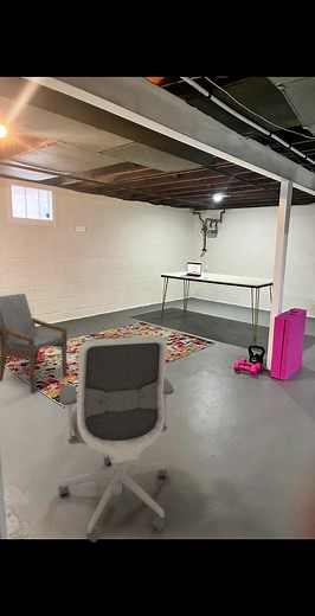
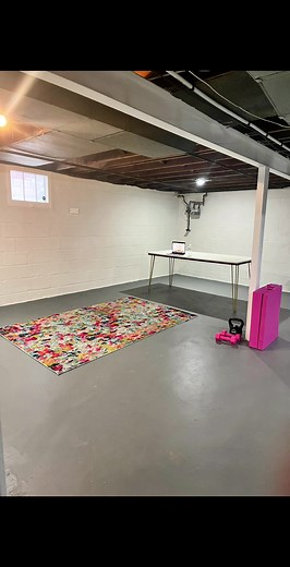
- armchair (28, 339)
- office chair (114, 416)
